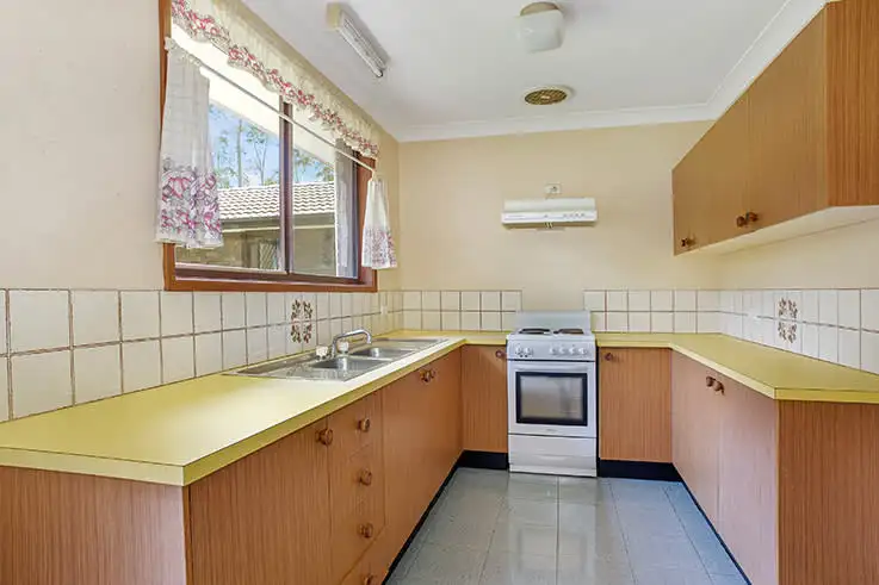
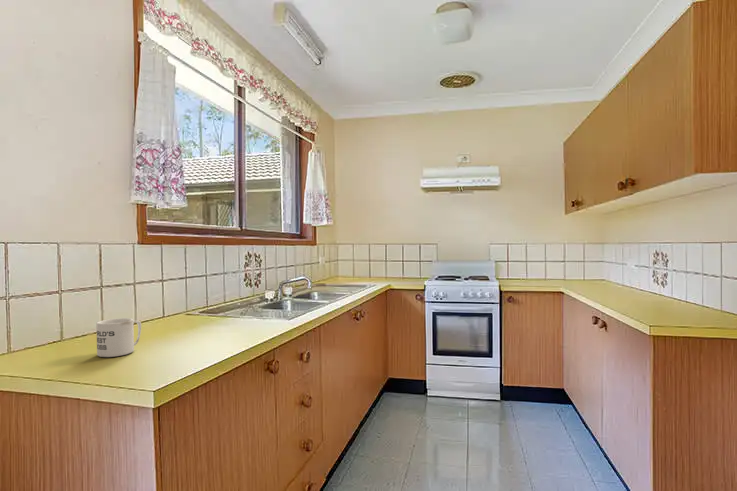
+ mug (121, 335)
